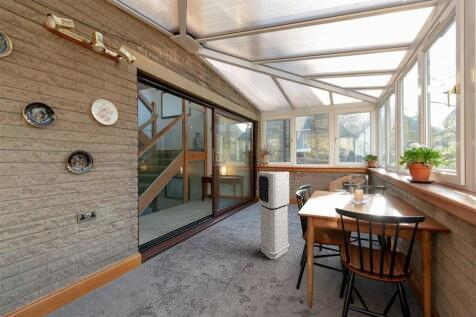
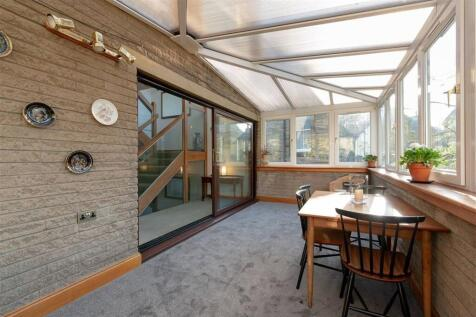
- air purifier (276, 212)
